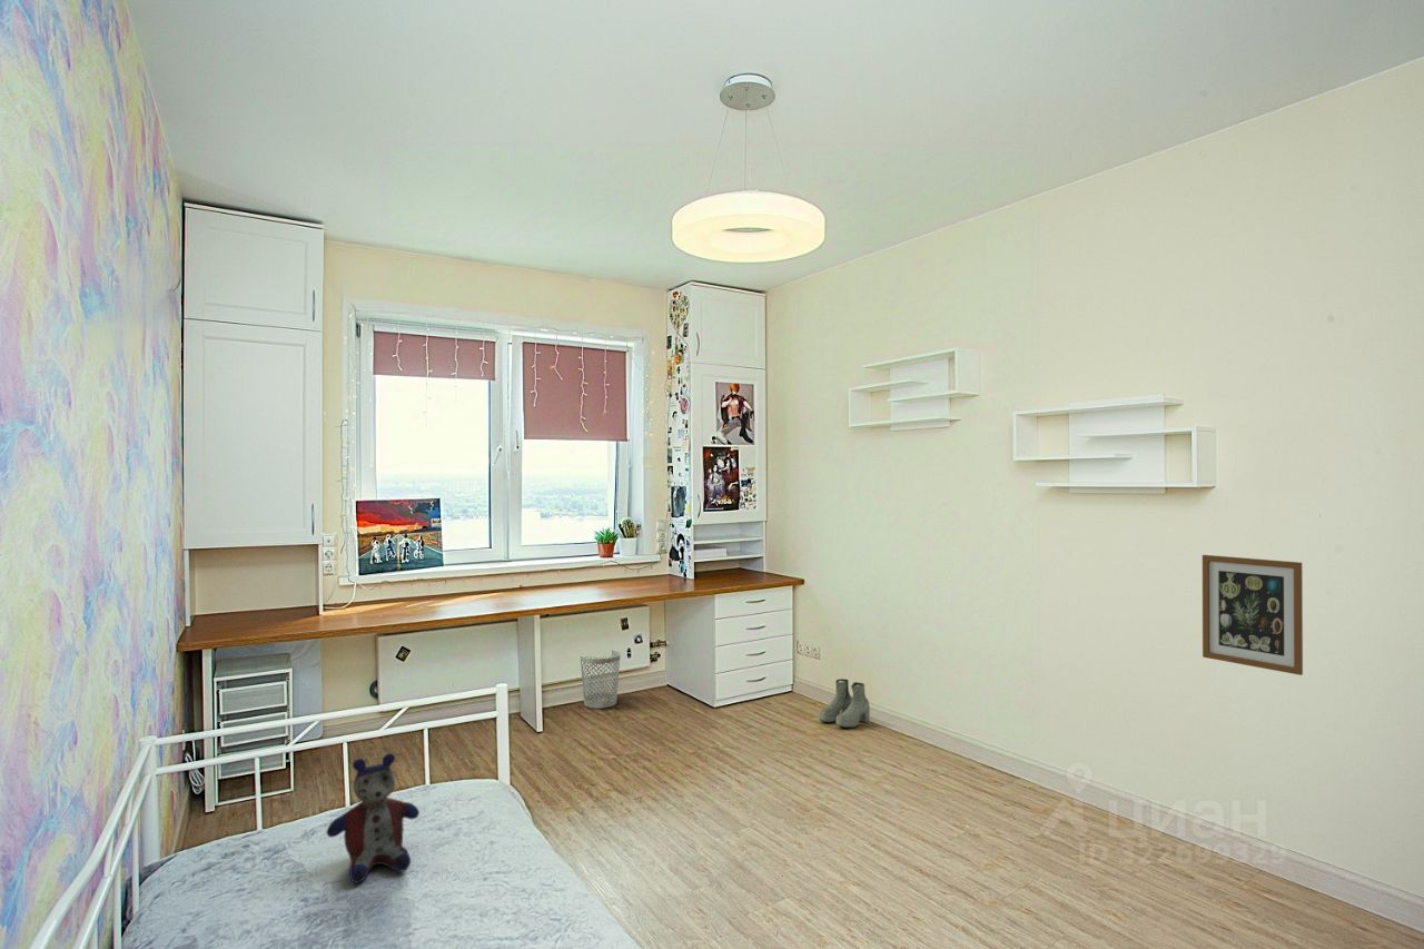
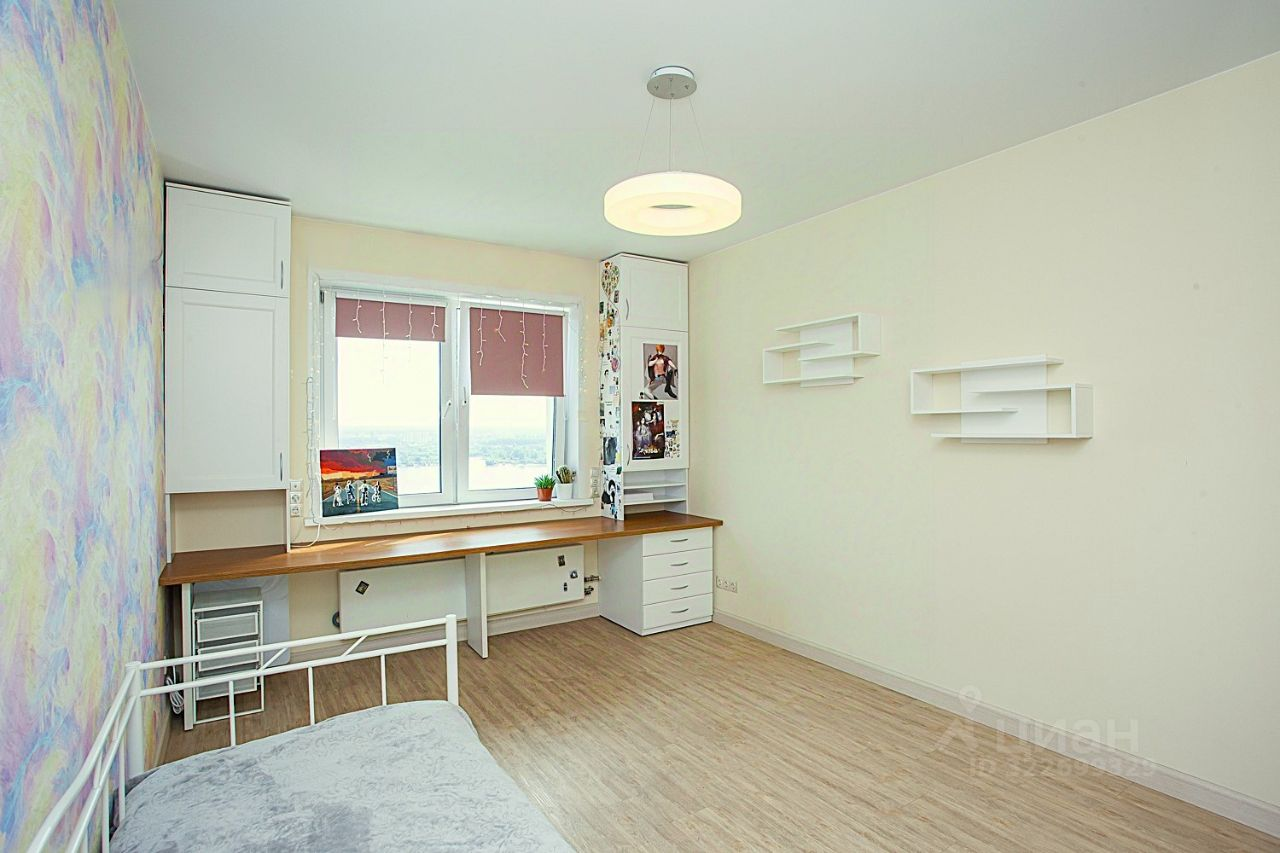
- stuffed bear (376, 813)
- boots (844, 702)
- wall art (1249, 612)
- wastebasket (600, 679)
